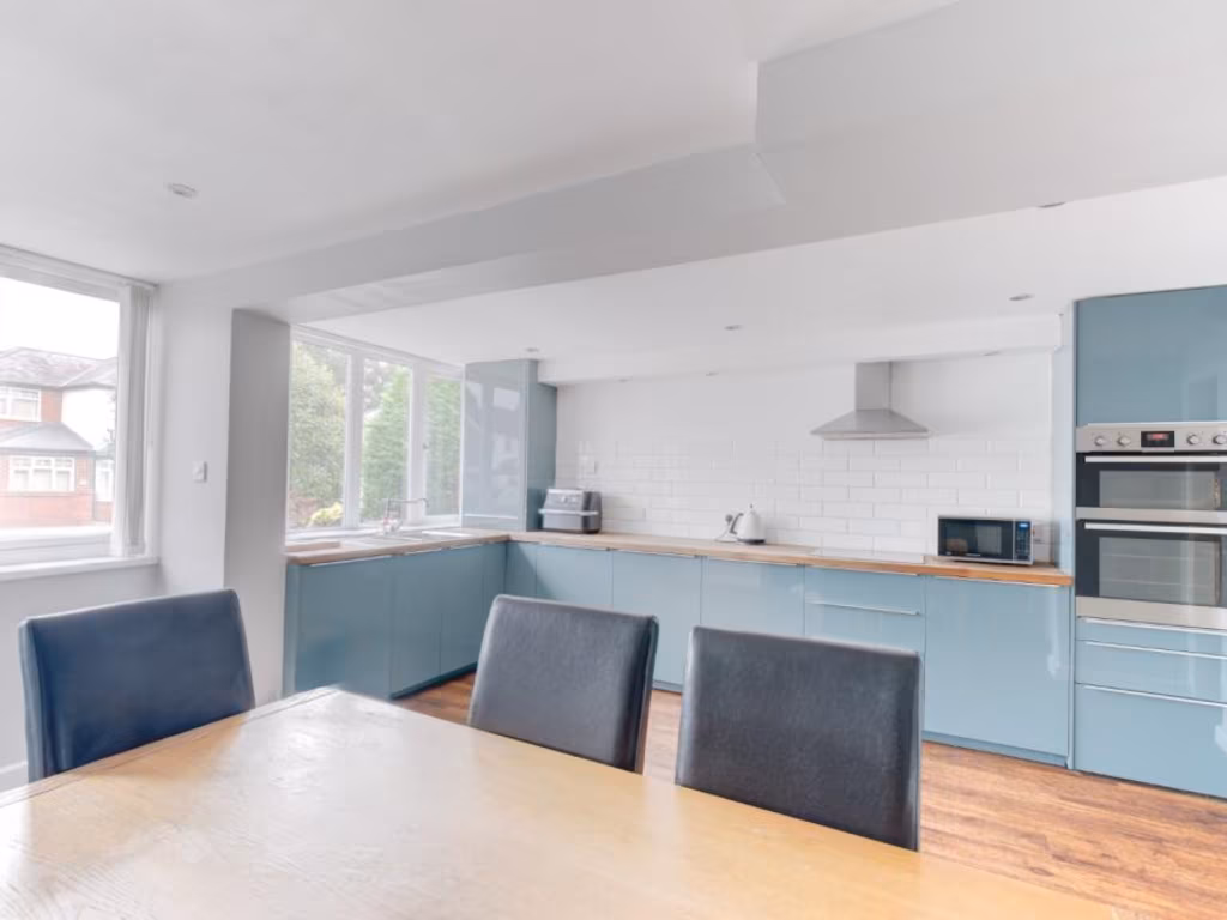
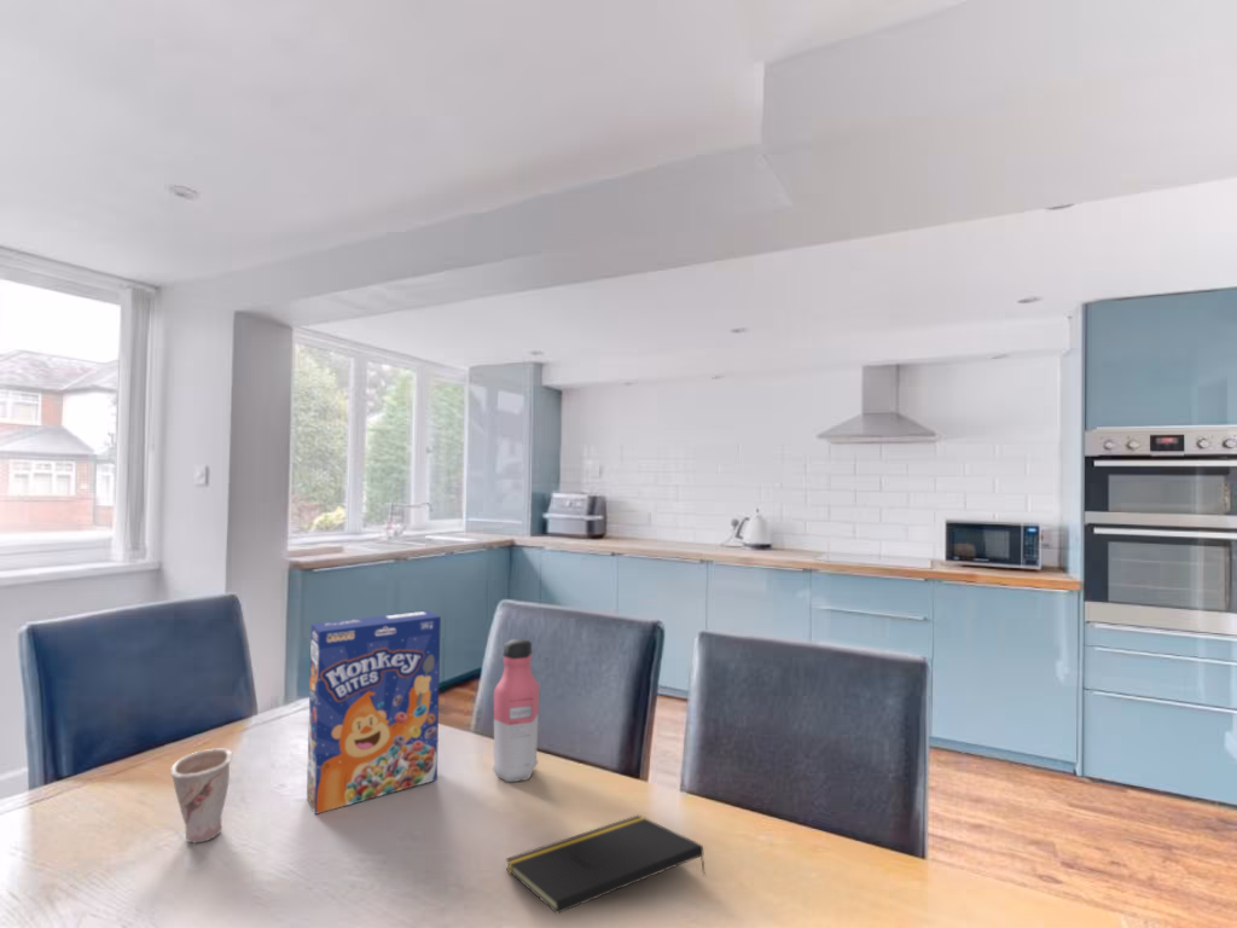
+ cup (201, 798)
+ notepad (603, 857)
+ water bottle (516, 707)
+ cereal box (376, 703)
